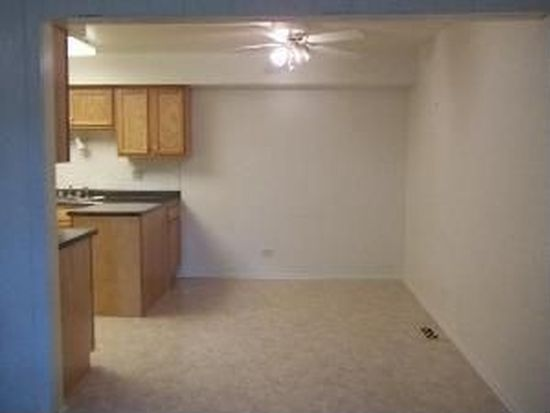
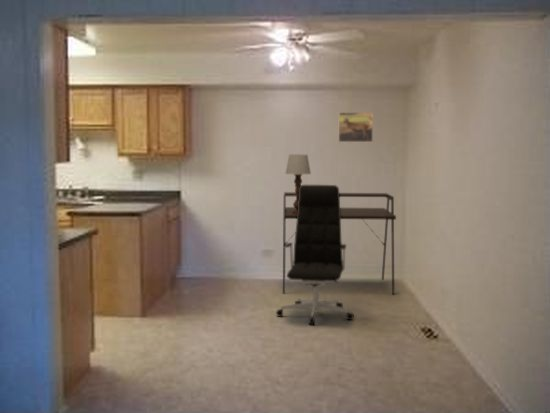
+ desk (341, 218)
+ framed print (355, 127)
+ table lamp (298, 184)
+ office chair (316, 251)
